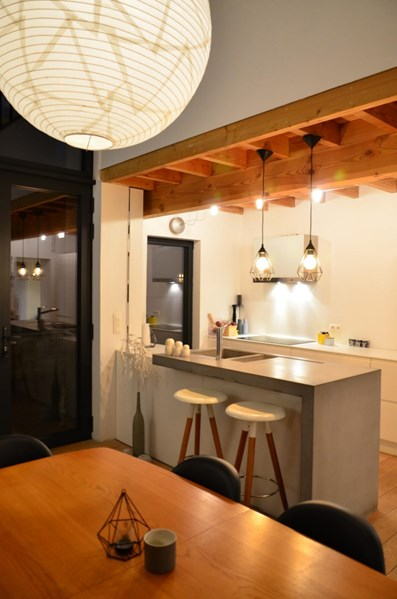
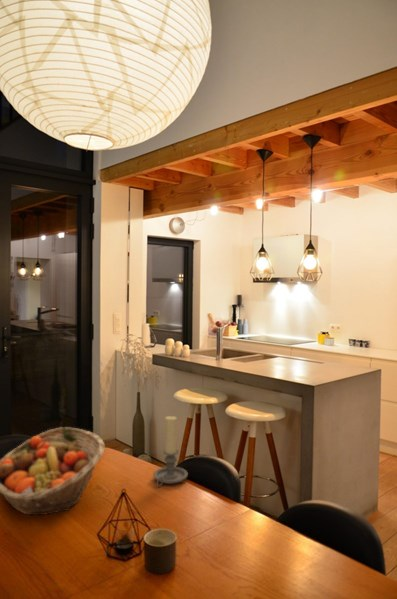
+ candle holder (168, 448)
+ fruit basket (49, 468)
